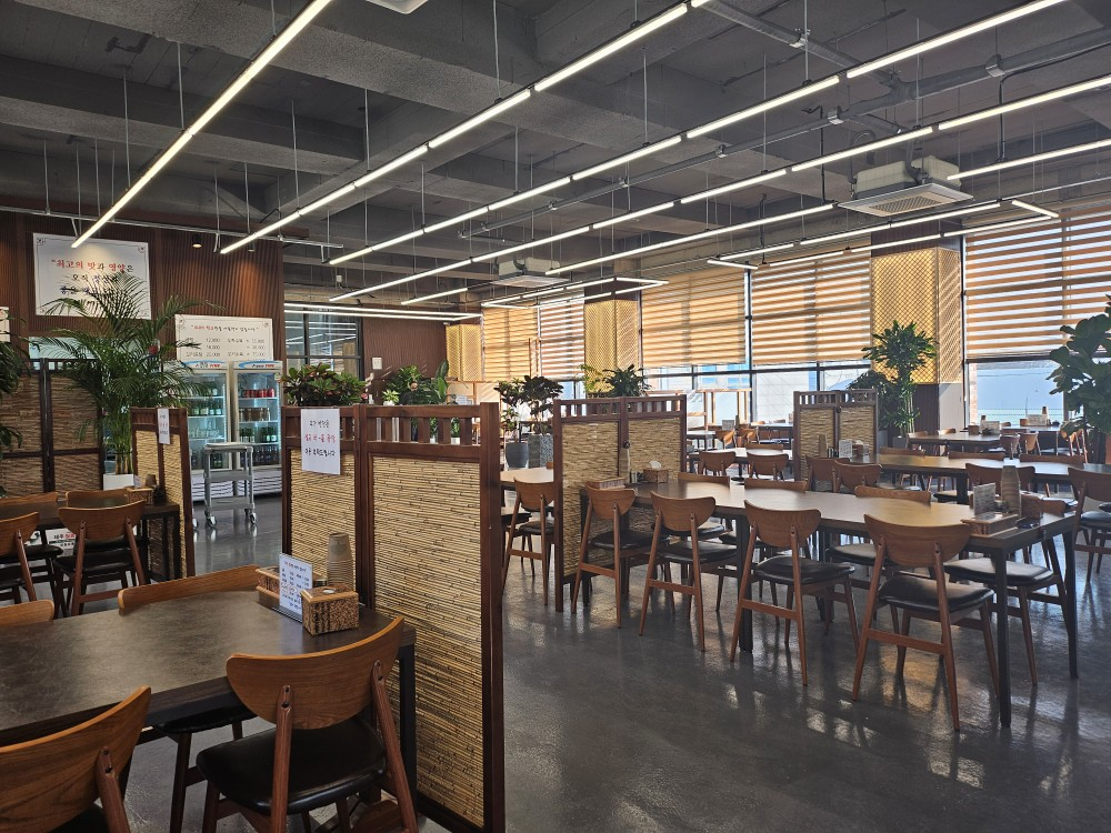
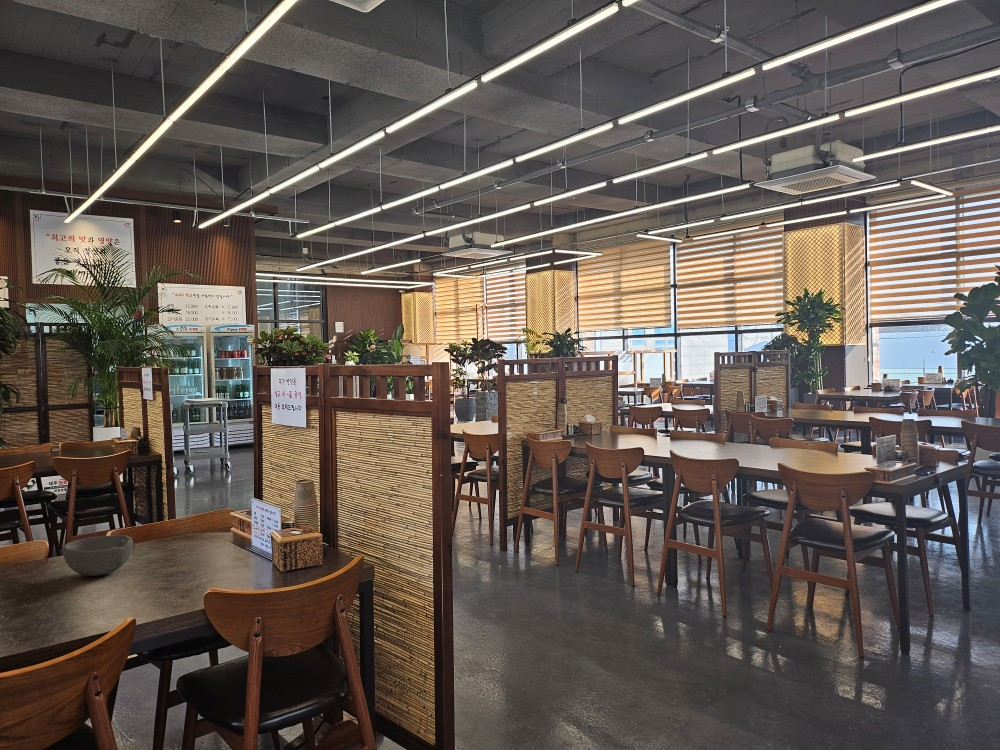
+ bowl (98, 557)
